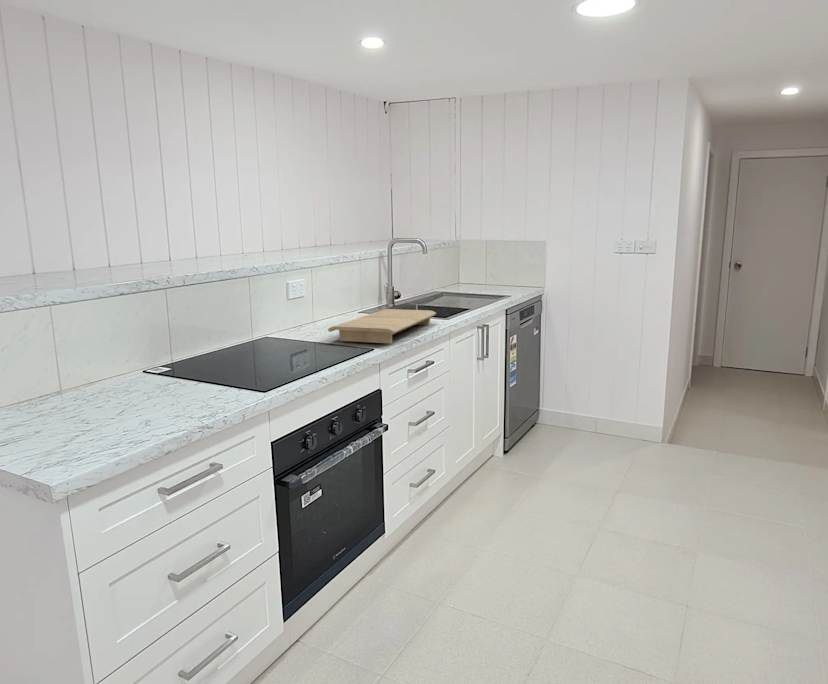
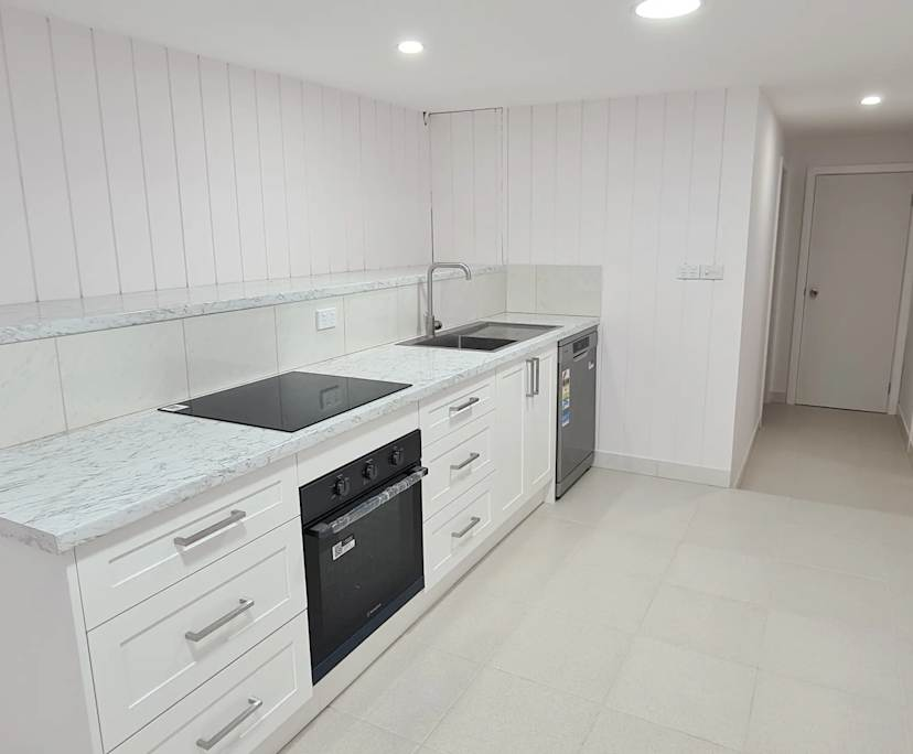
- cutting board (386, 325)
